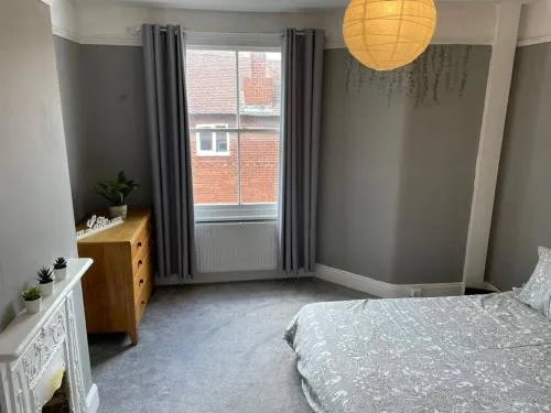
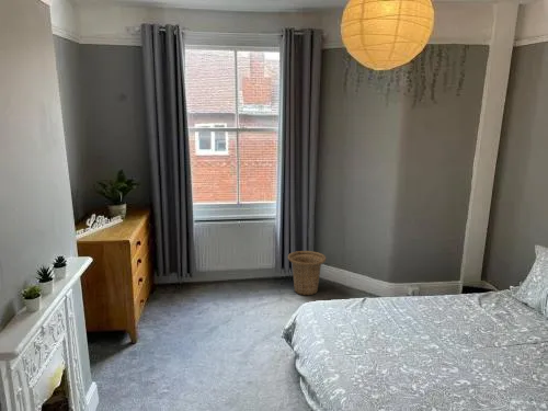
+ basket (306, 273)
